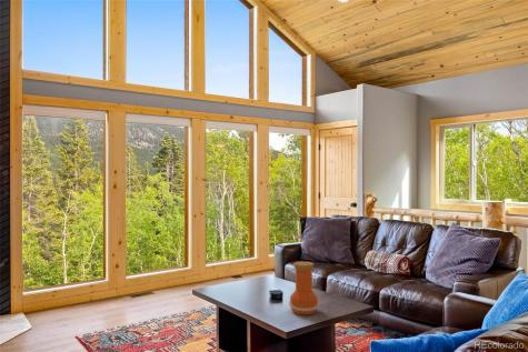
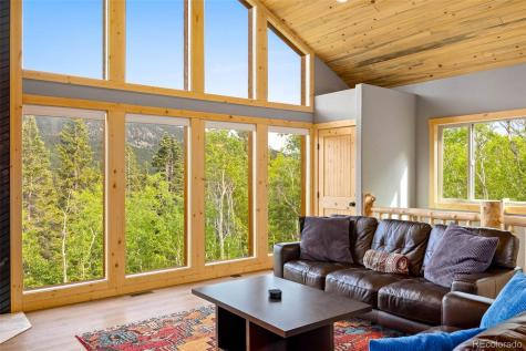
- vase (303, 286)
